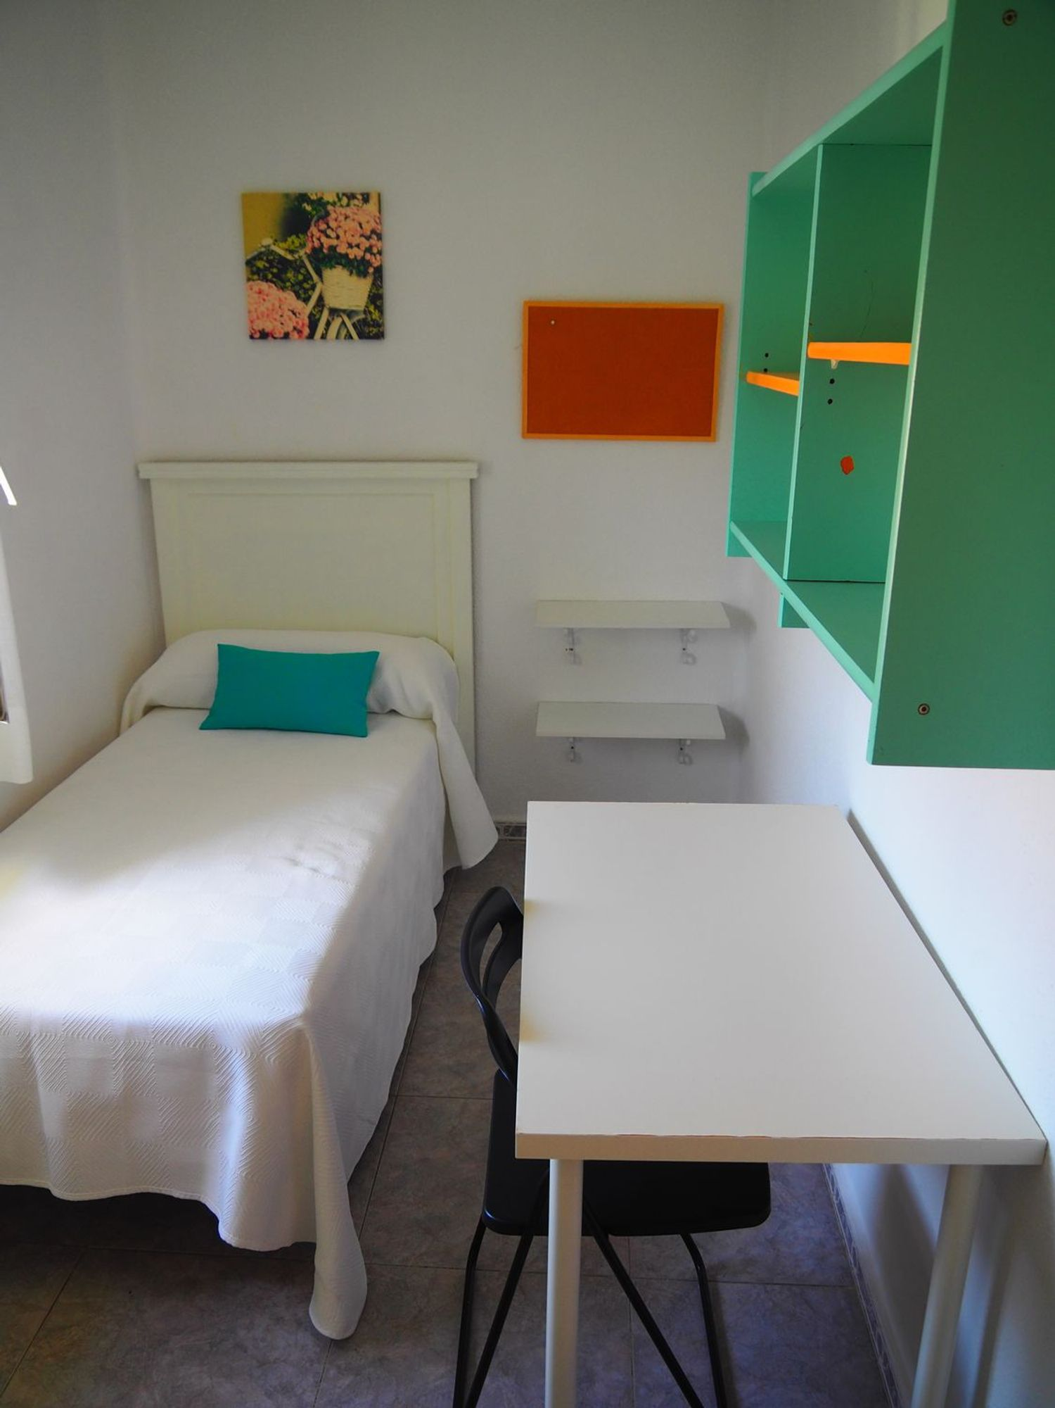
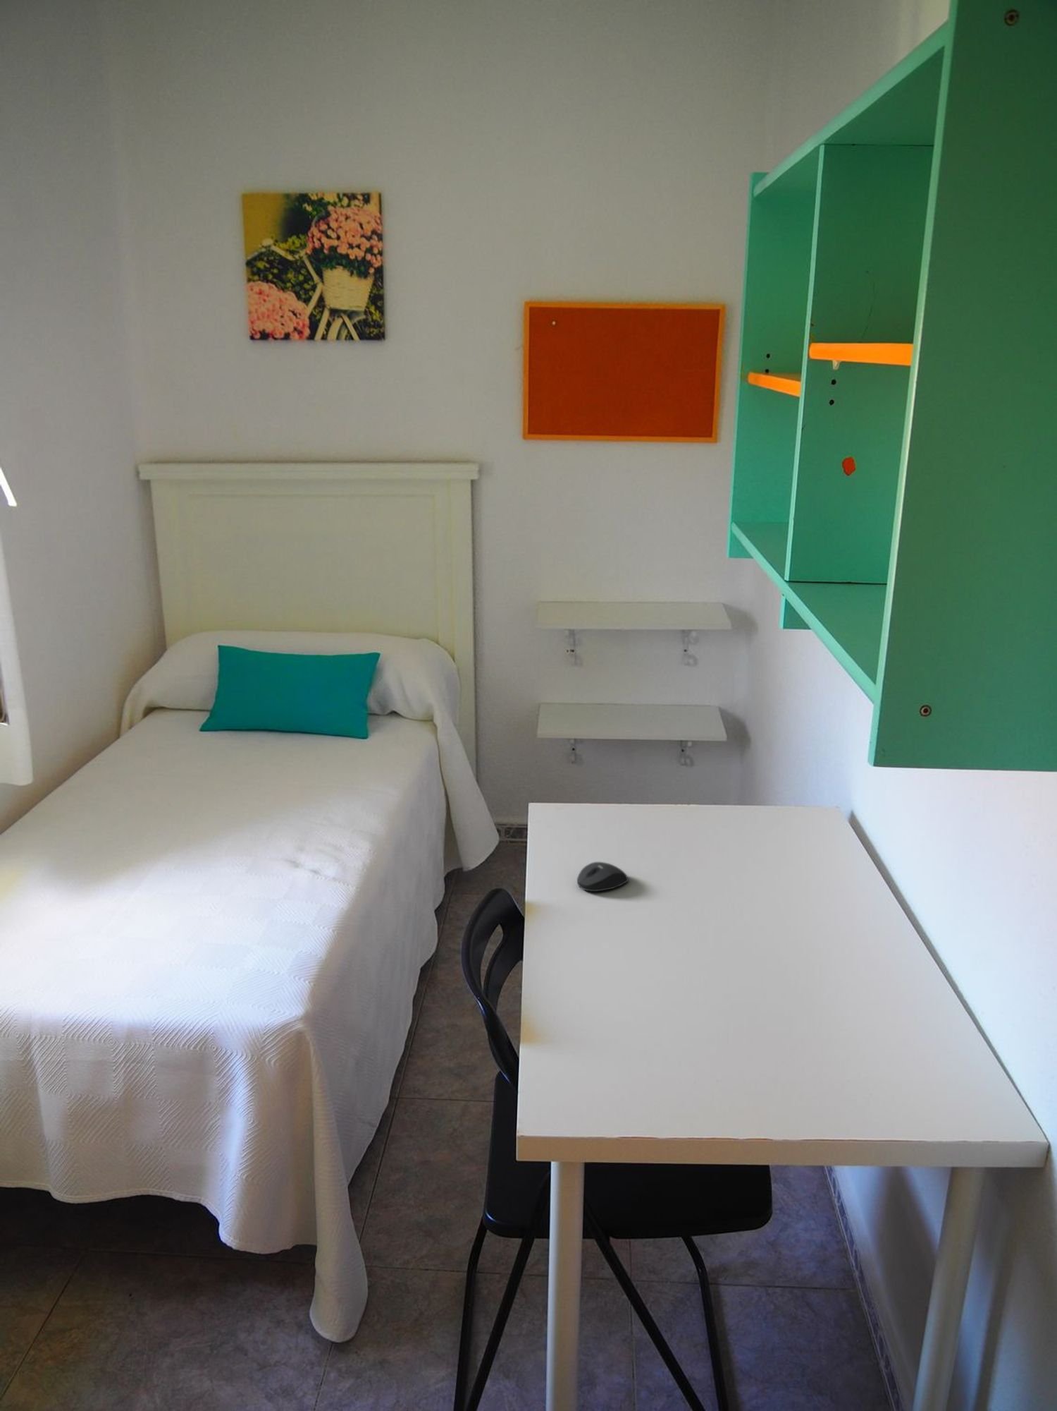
+ mouse (603, 874)
